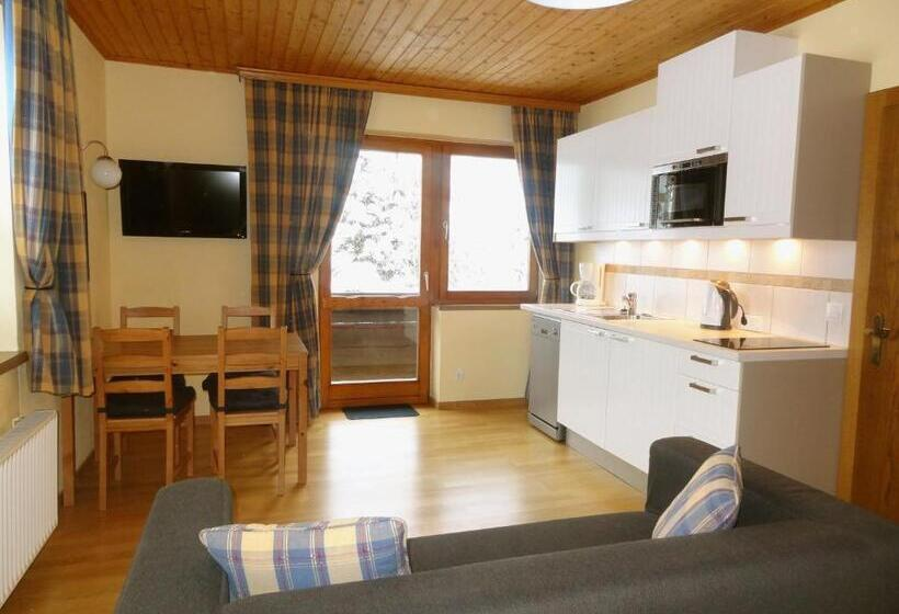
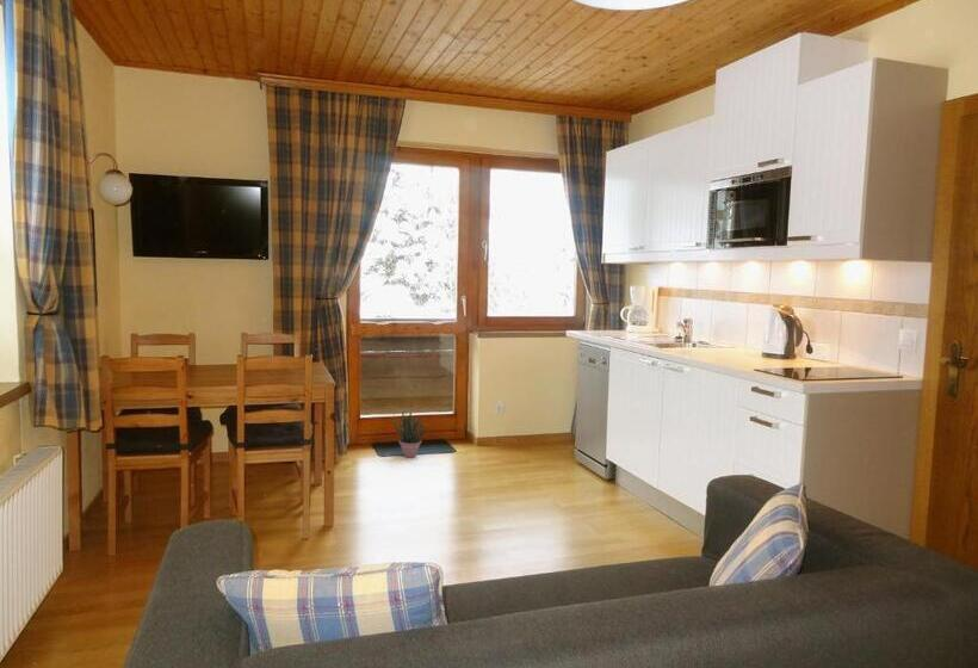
+ potted plant (409, 433)
